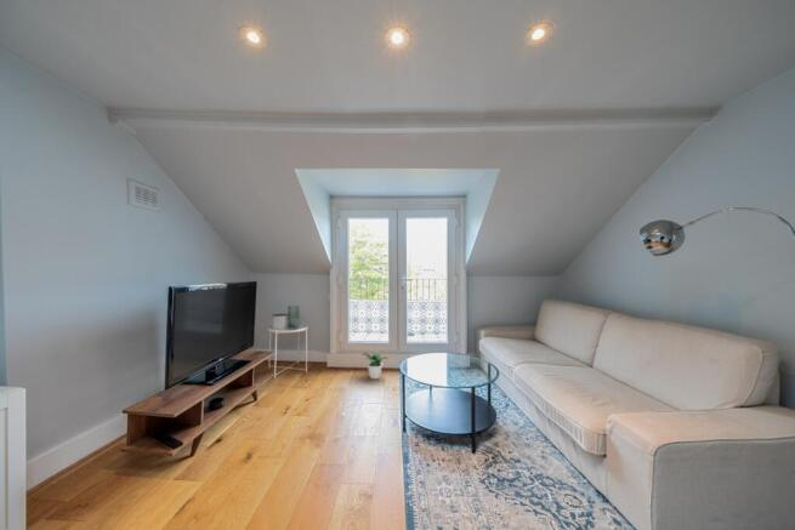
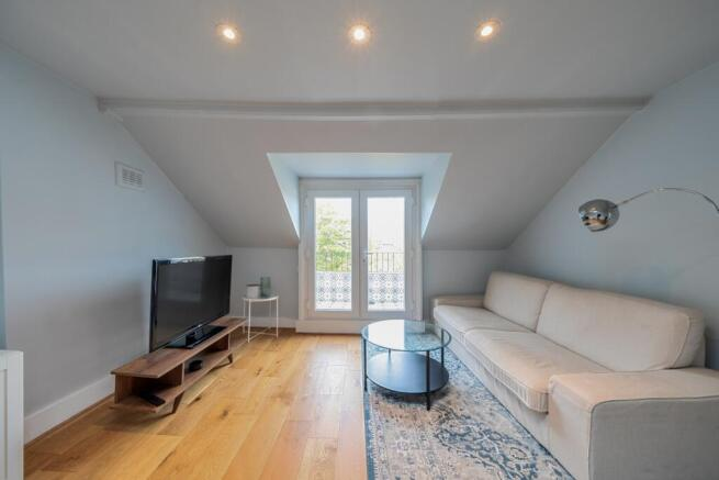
- potted plant (374, 364)
